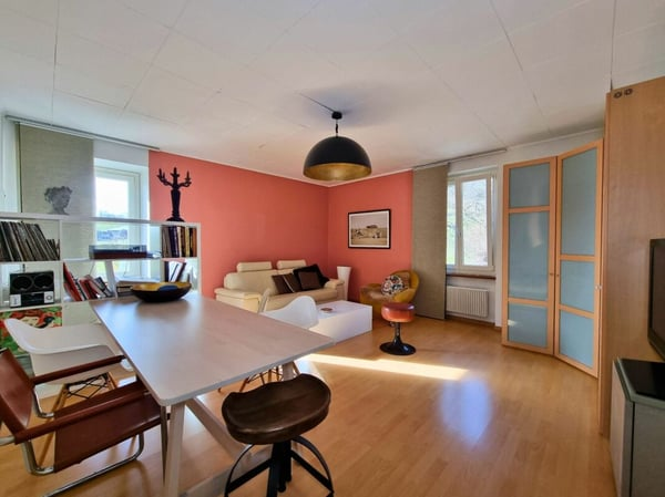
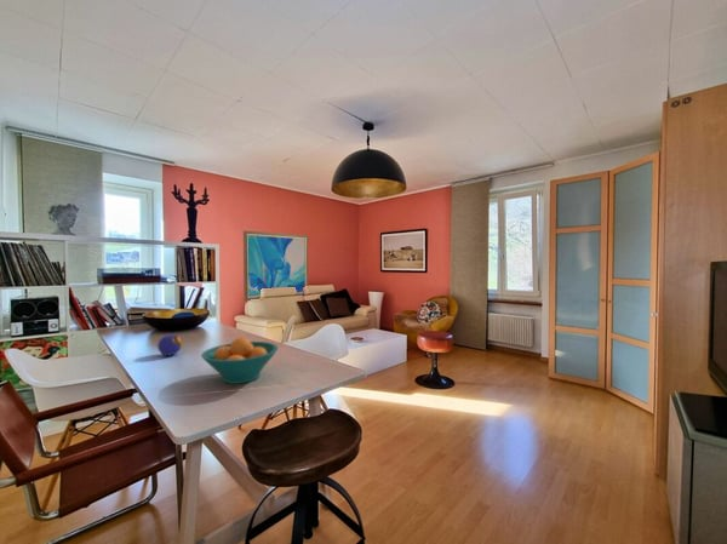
+ fruit bowl (241, 357)
+ wall art (279, 265)
+ decorative ball (170, 344)
